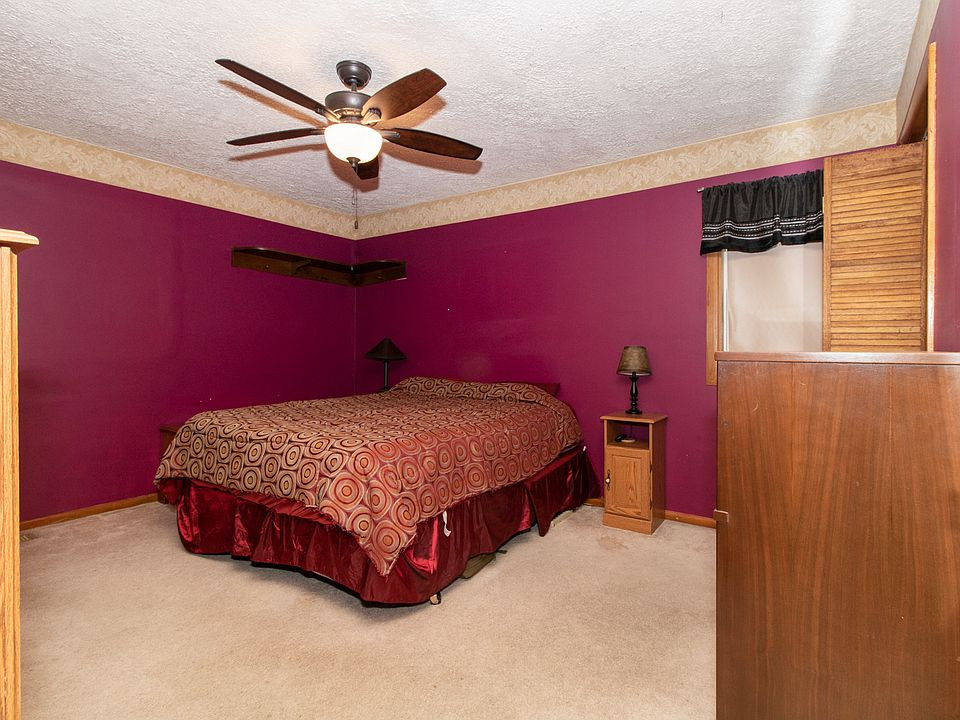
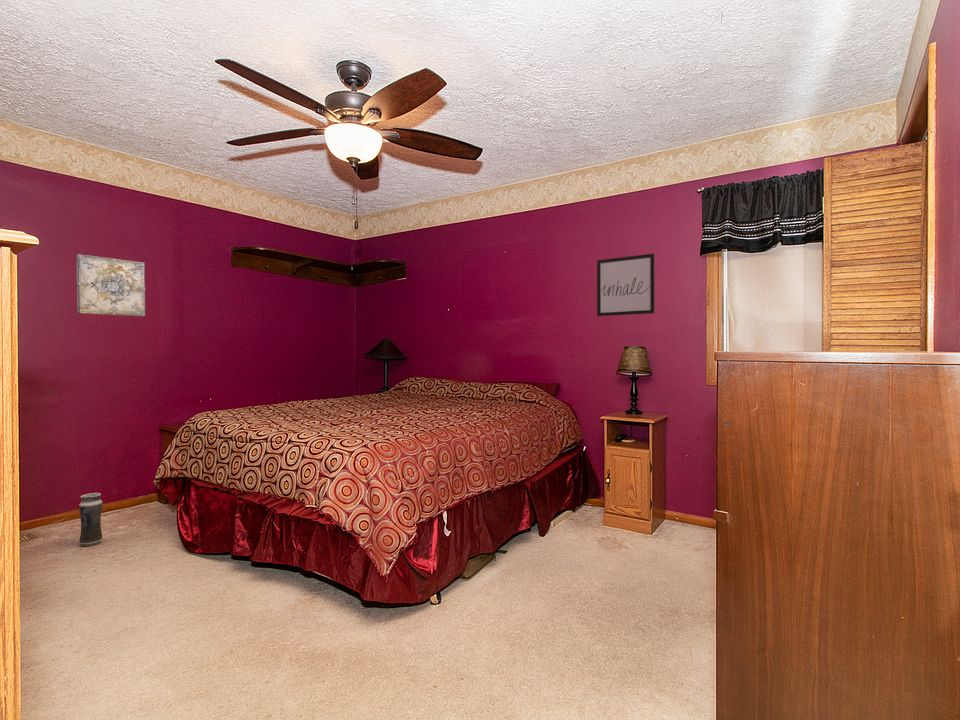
+ vase (91, 519)
+ wall art (624, 286)
+ wall art (112, 286)
